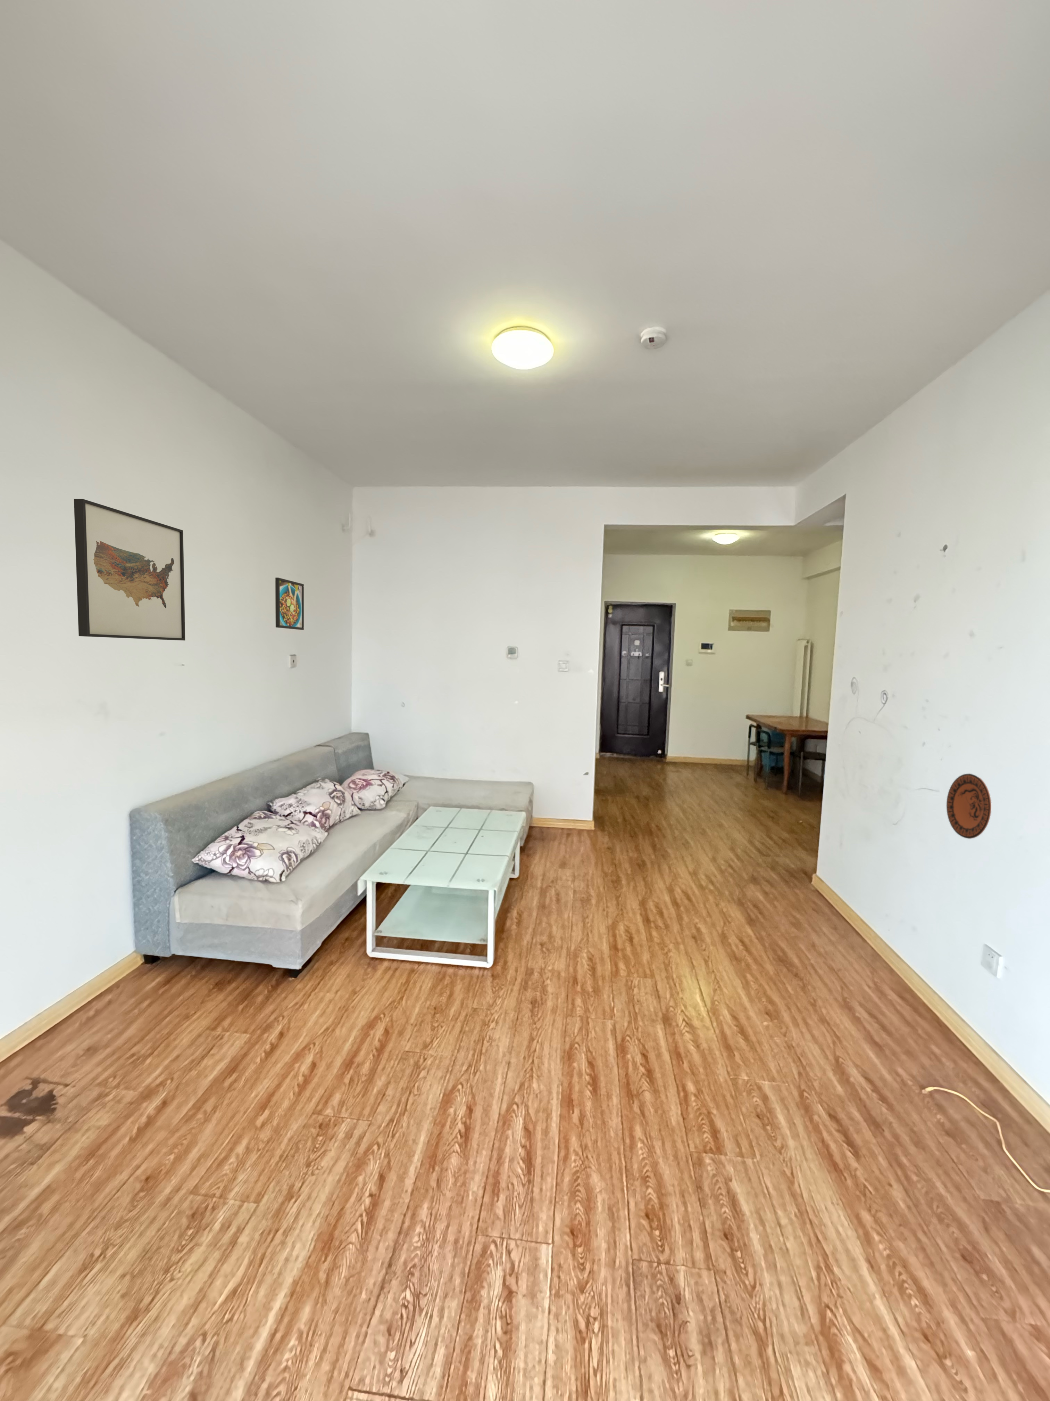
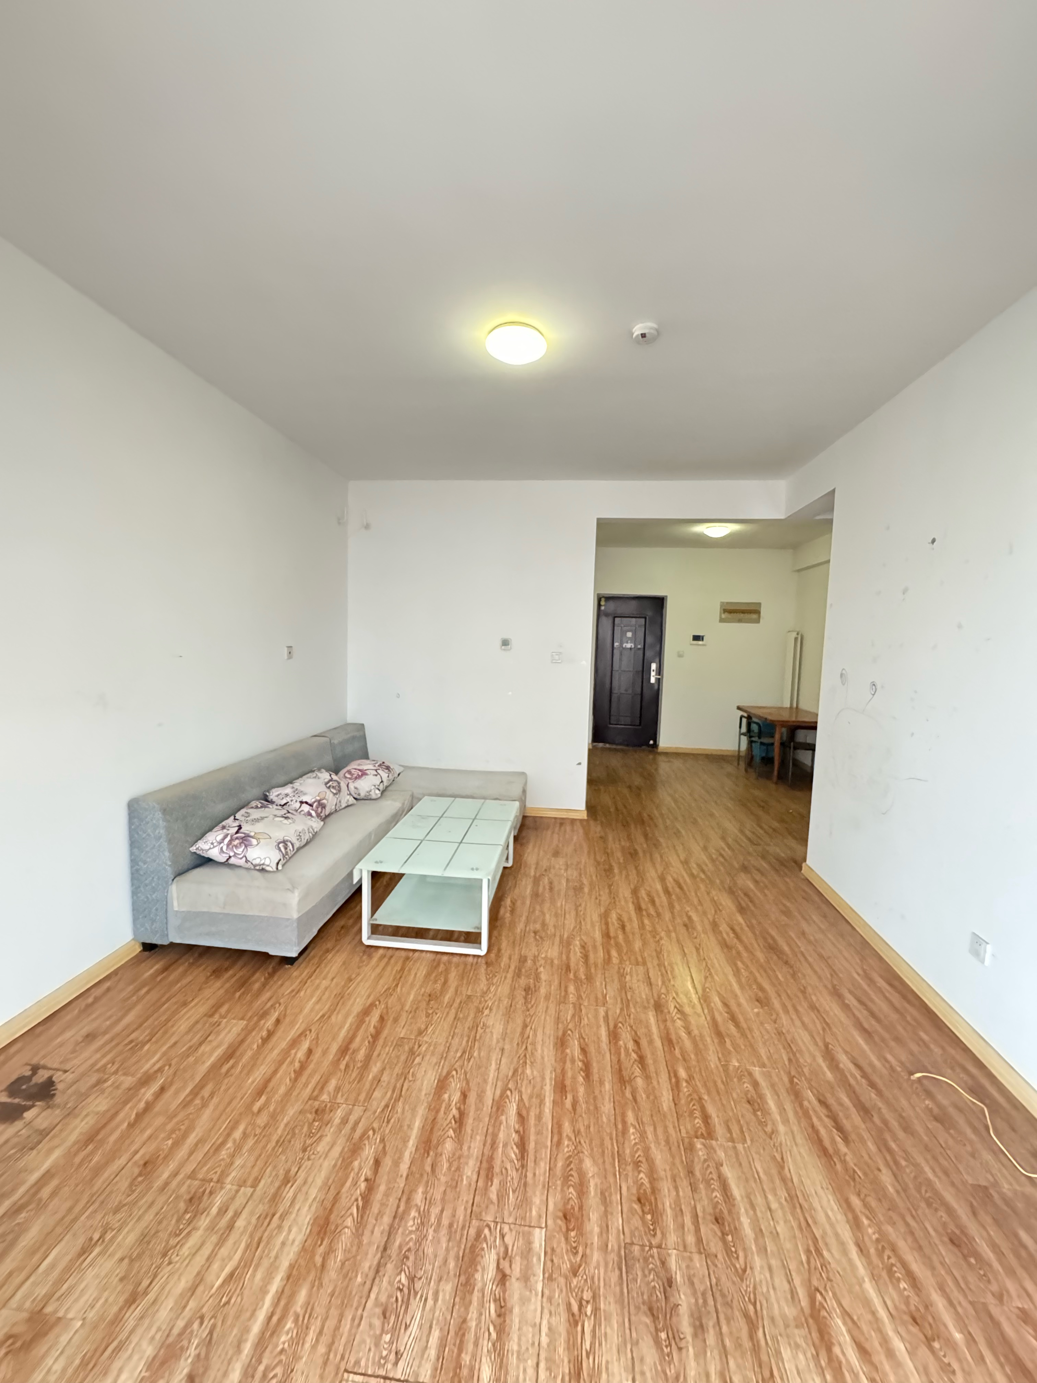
- wall art (136, 578)
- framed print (290, 605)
- decorative plate (968, 805)
